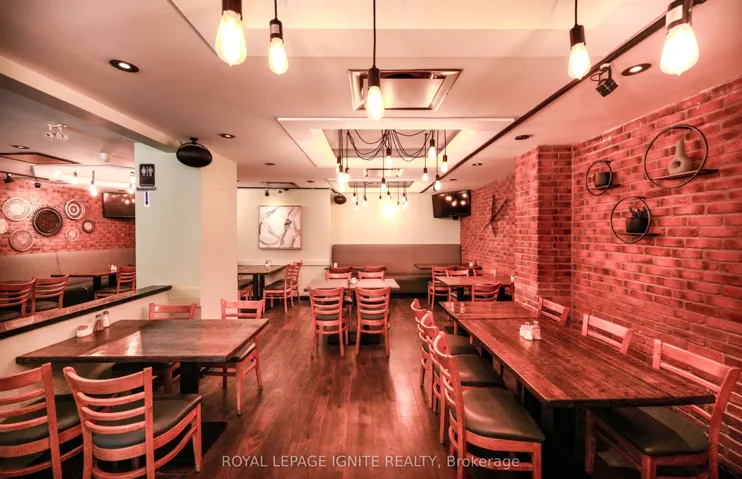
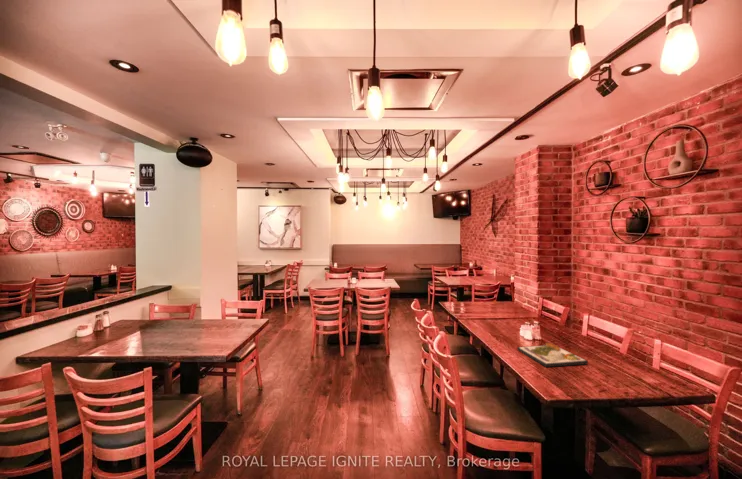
+ dinner plate (550, 352)
